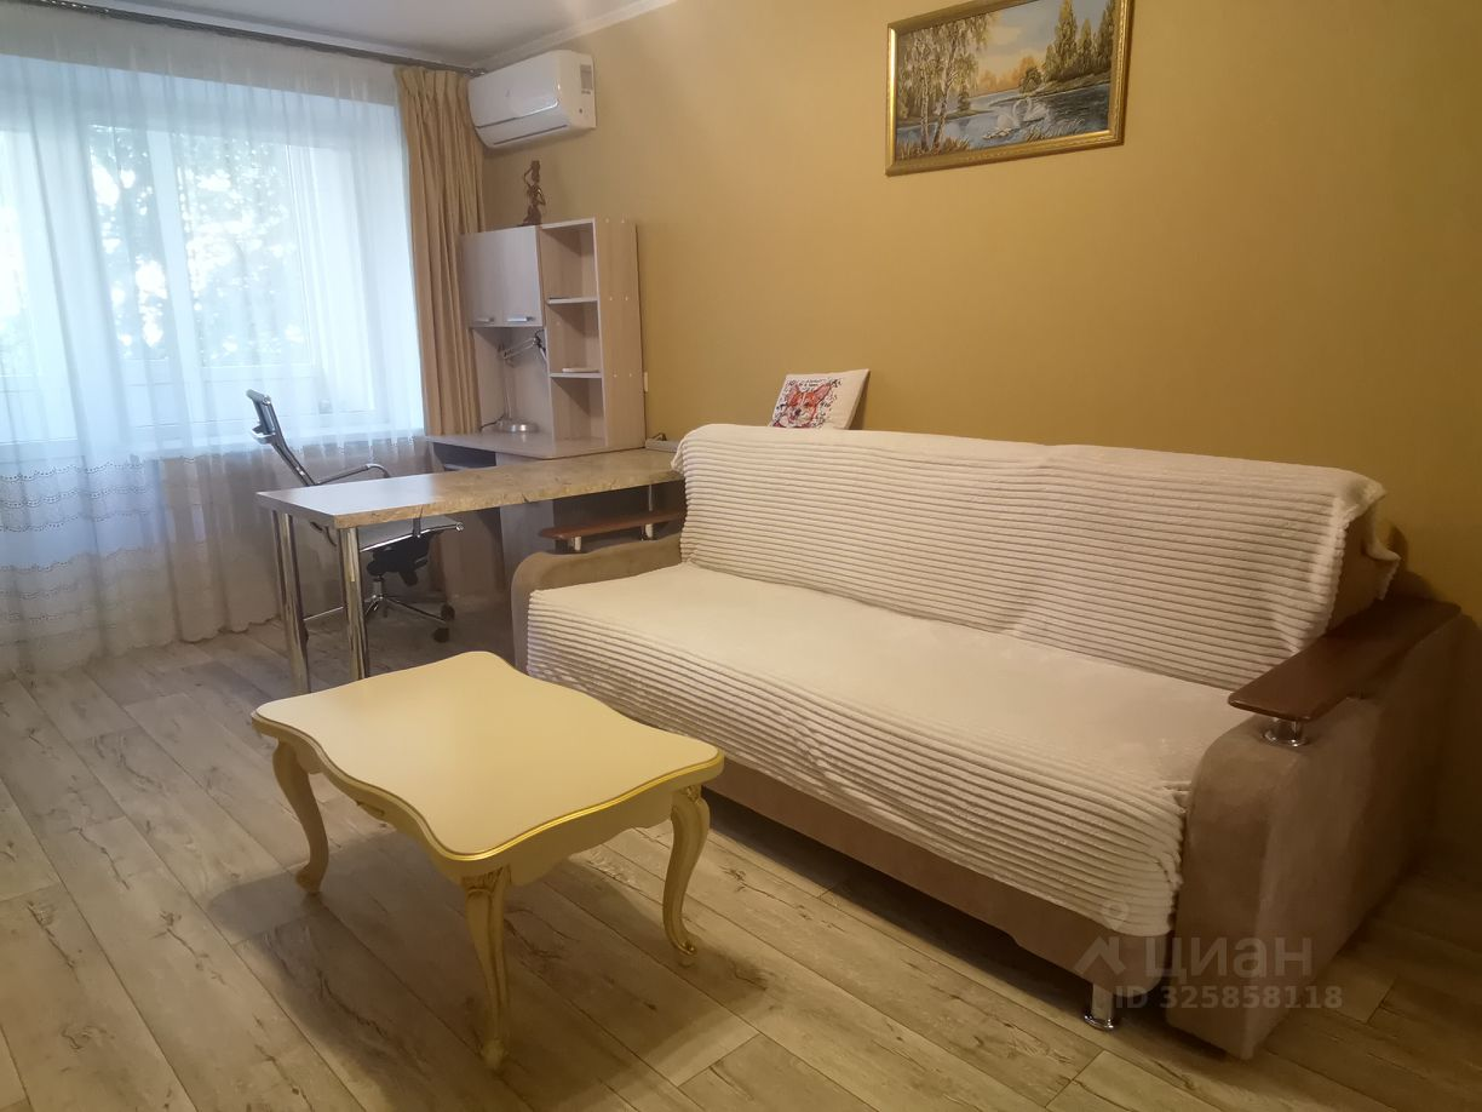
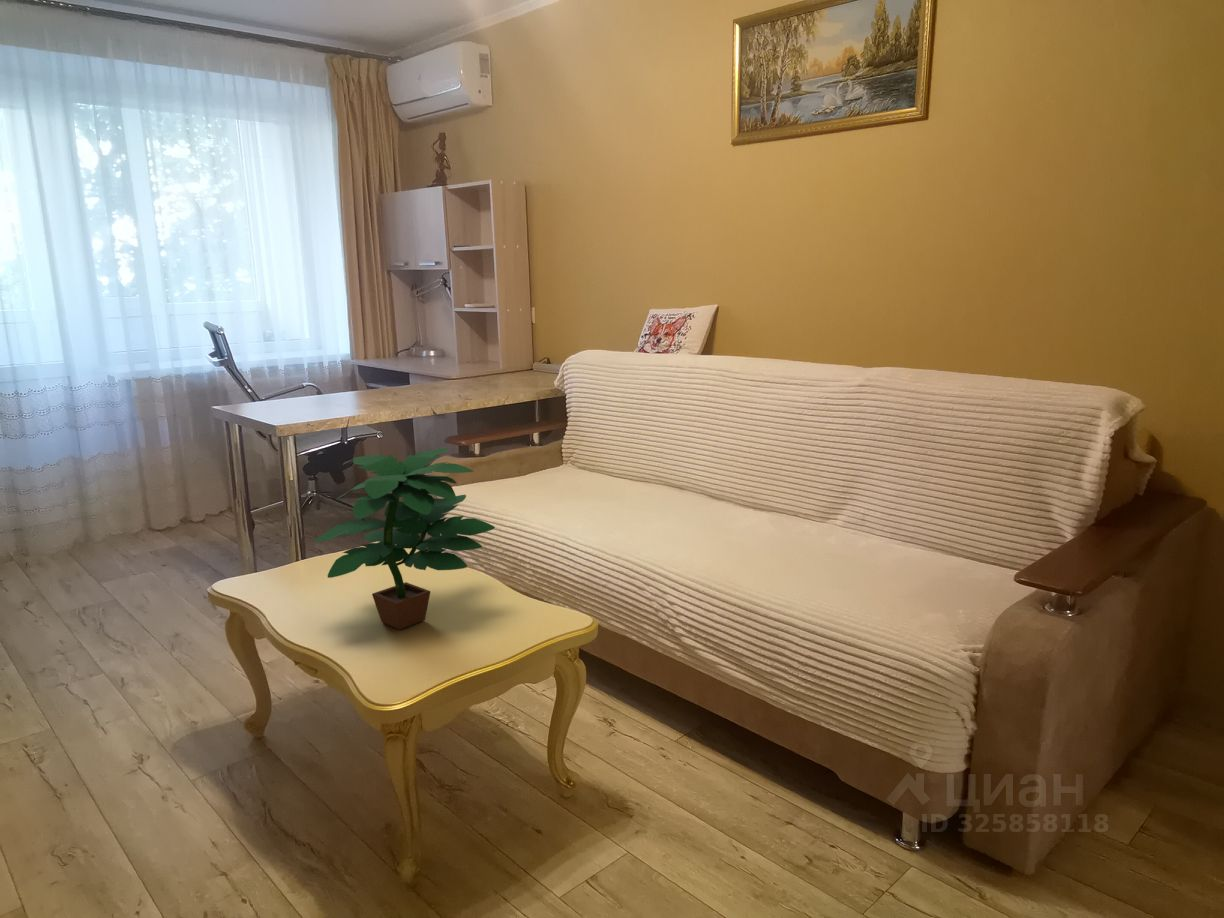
+ potted plant (409, 540)
